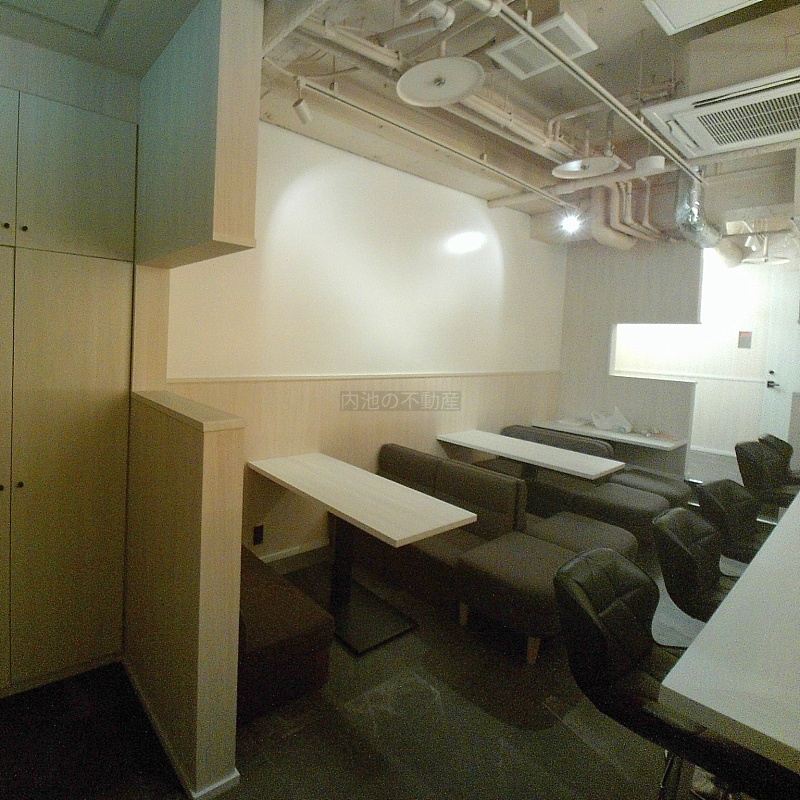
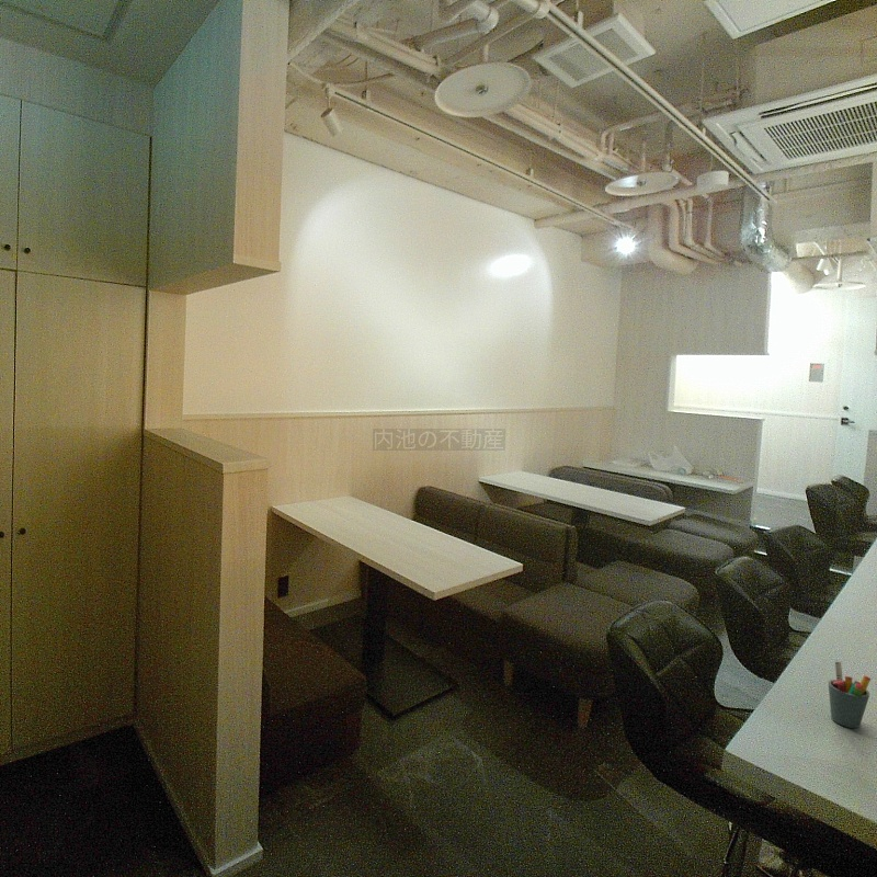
+ pen holder (848, 695)
